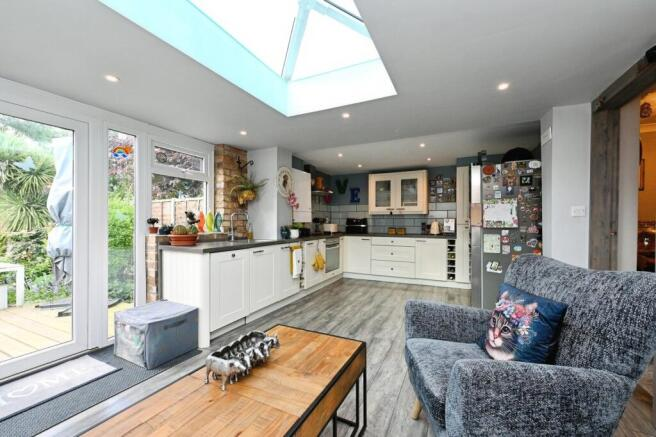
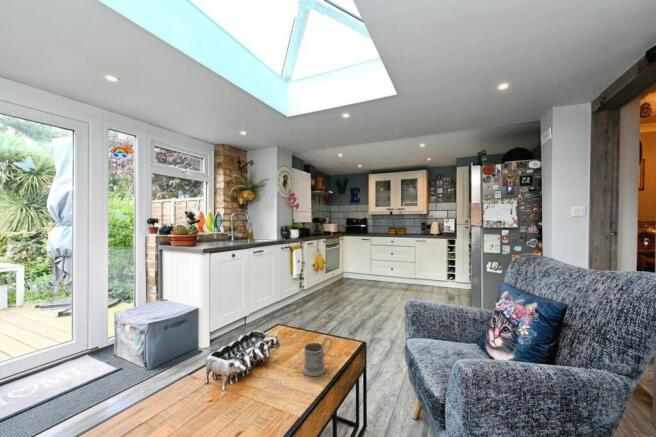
+ mug (318, 354)
